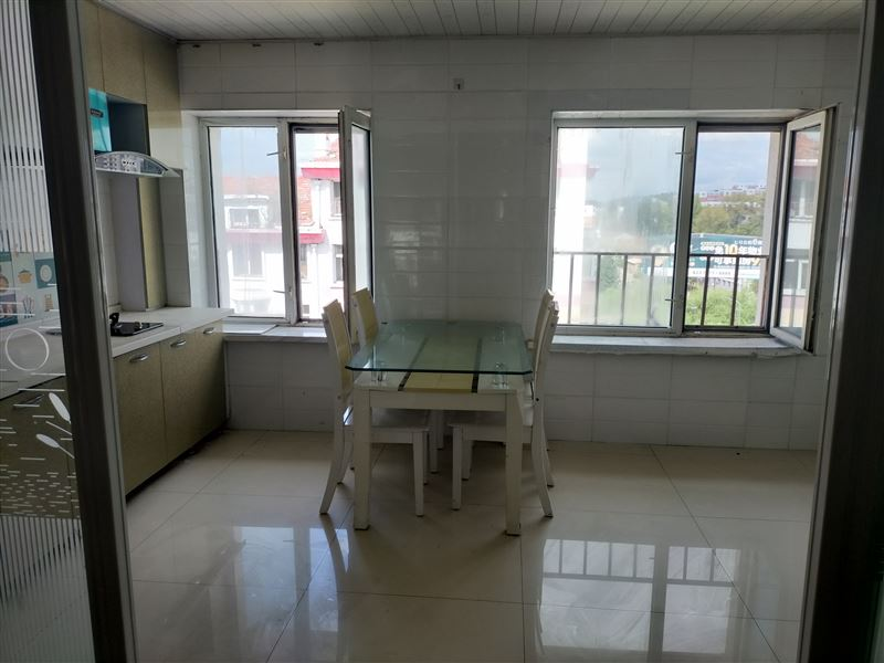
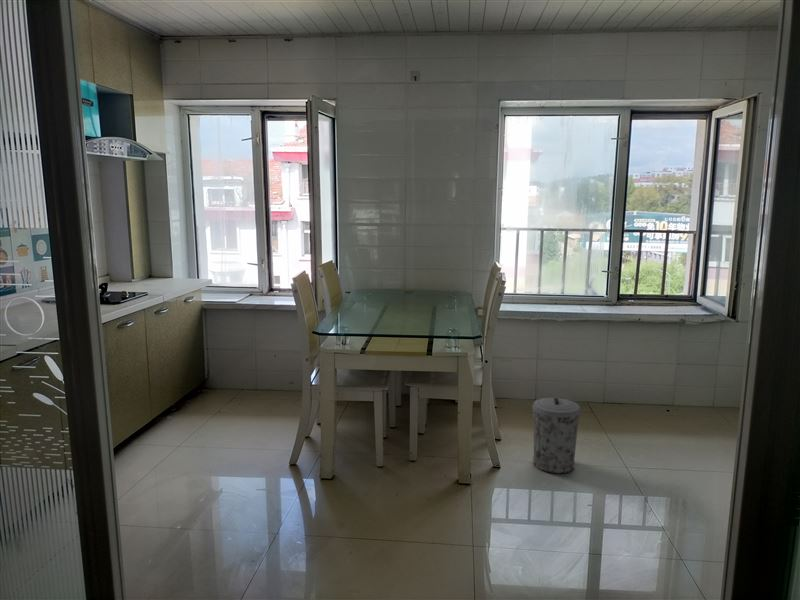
+ trash can (555, 432)
